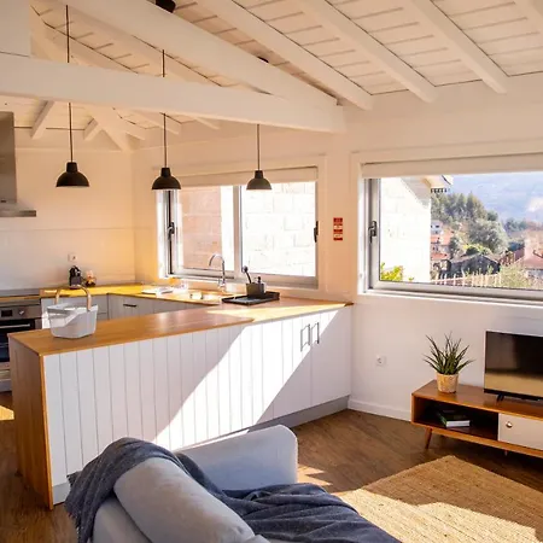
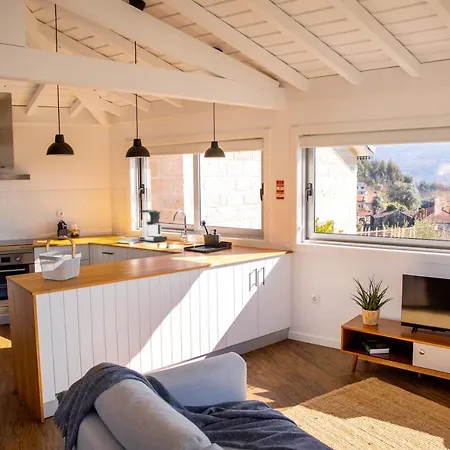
+ coffee maker (152, 225)
